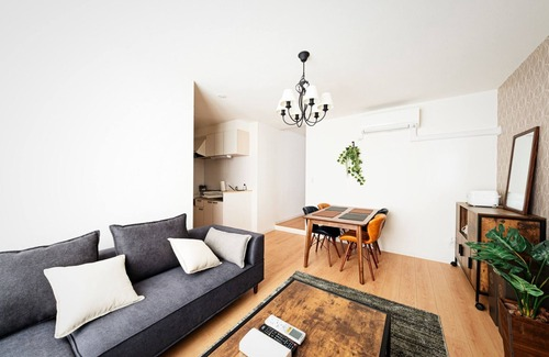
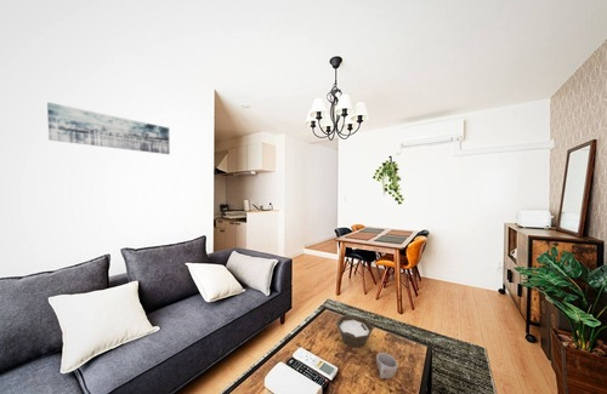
+ wall art (118, 132)
+ bowl (353, 332)
+ cup (385, 369)
